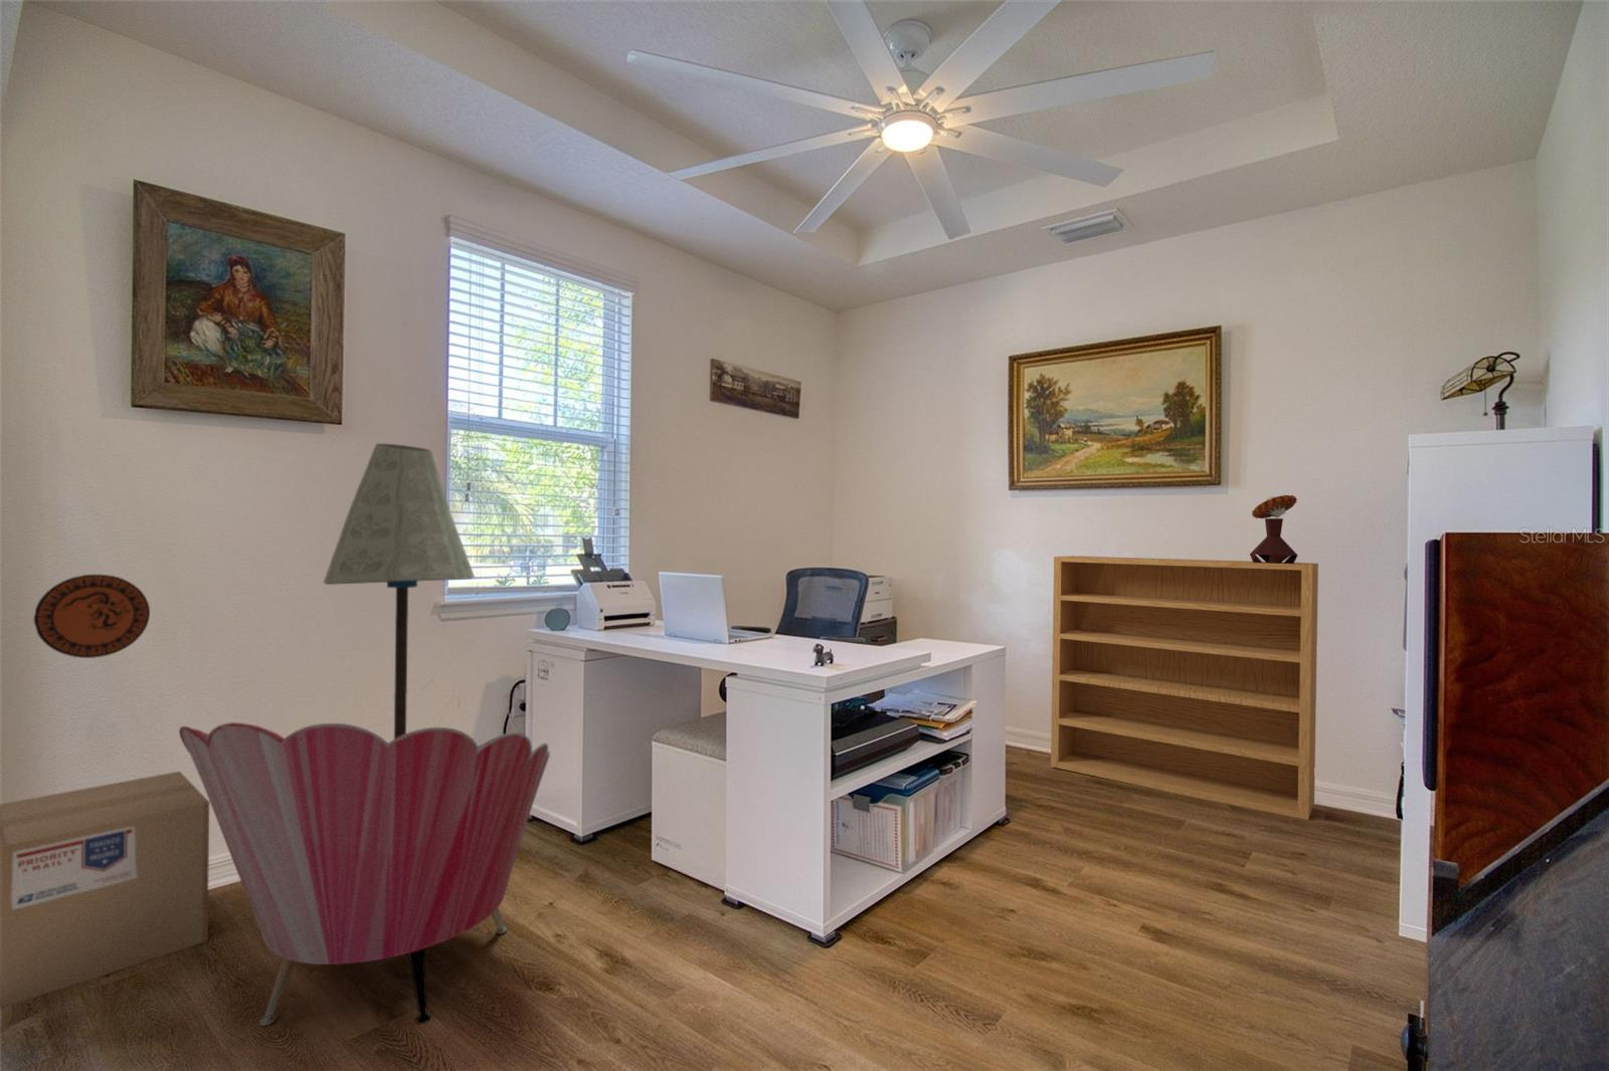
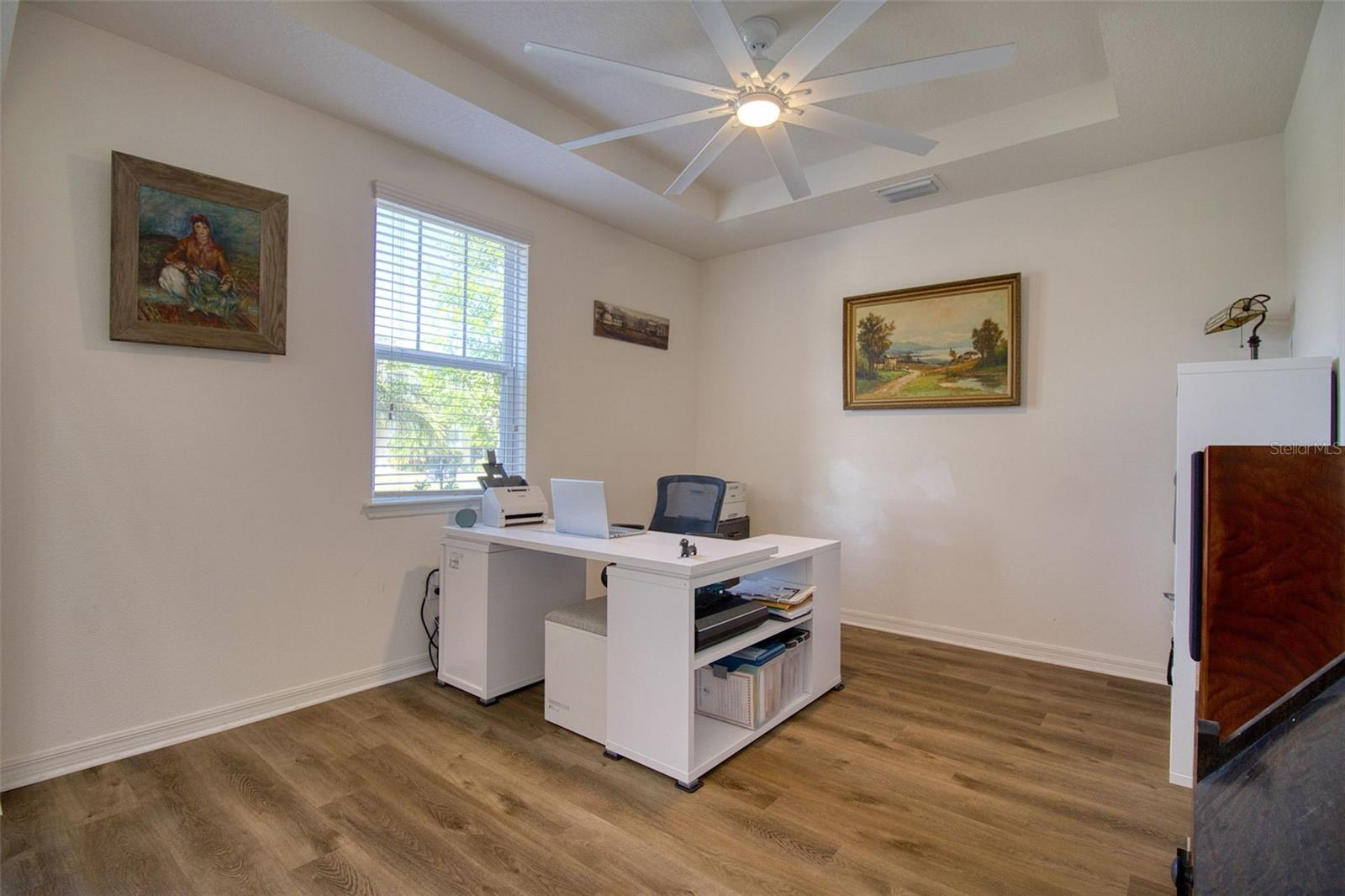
- floor lamp (401, 651)
- mushroom (1273, 528)
- cardboard box (102, 873)
- armchair (386, 828)
- decorative plate (93, 614)
- bookcase (1176, 671)
